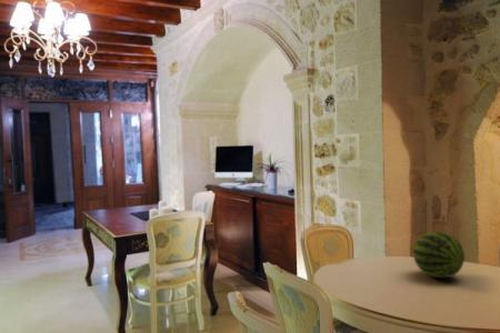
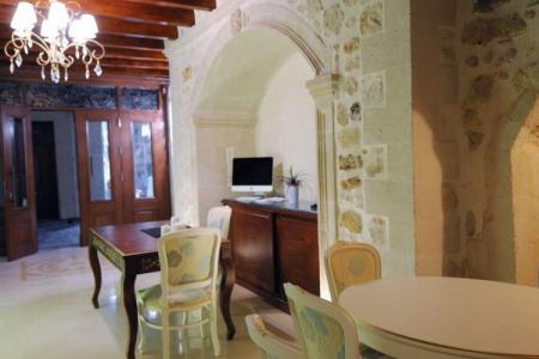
- fruit (438, 254)
